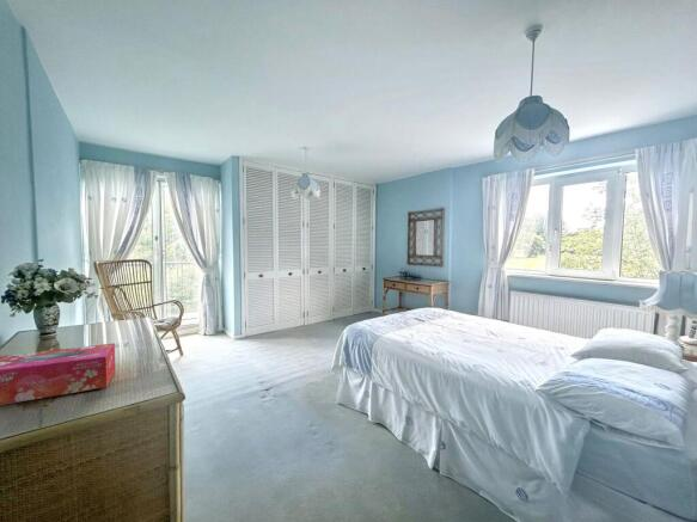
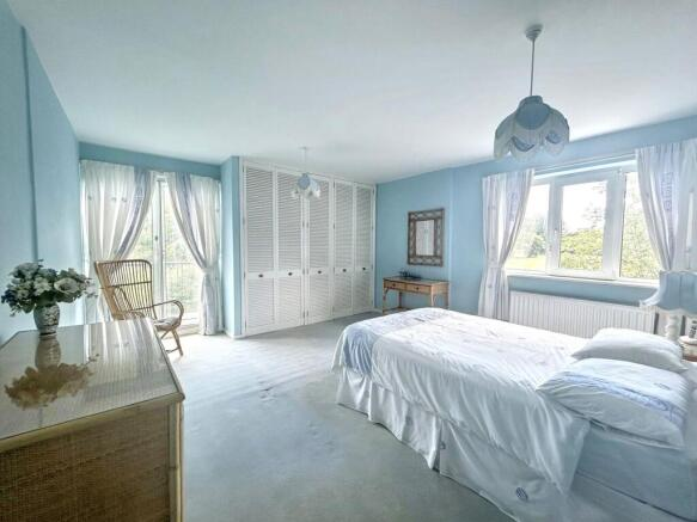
- tissue box (54, 371)
